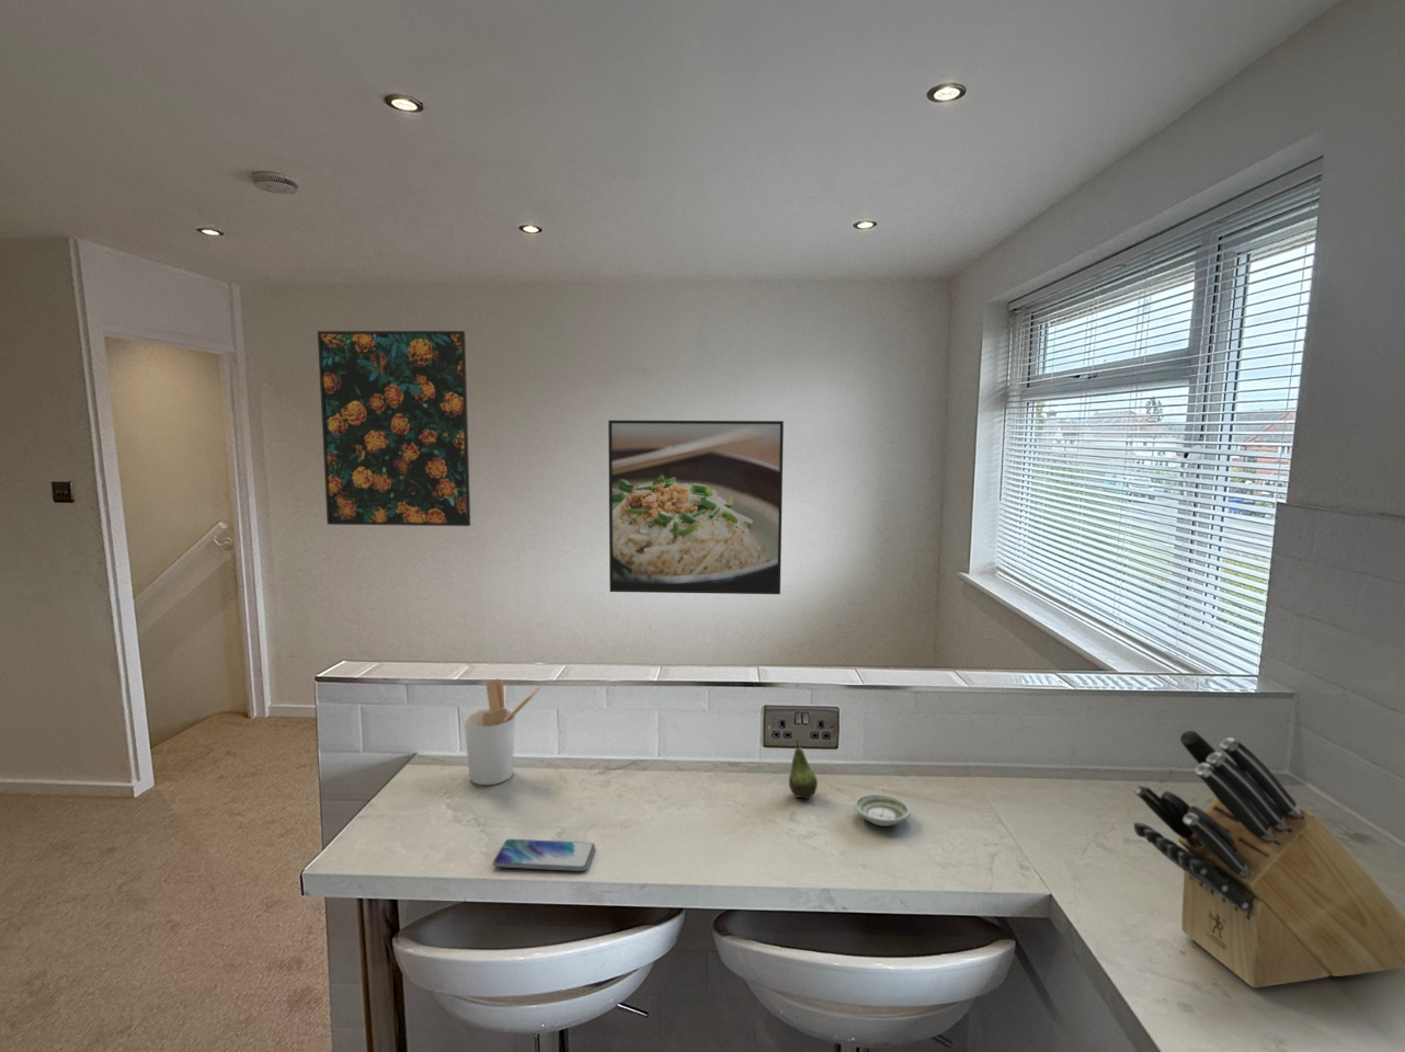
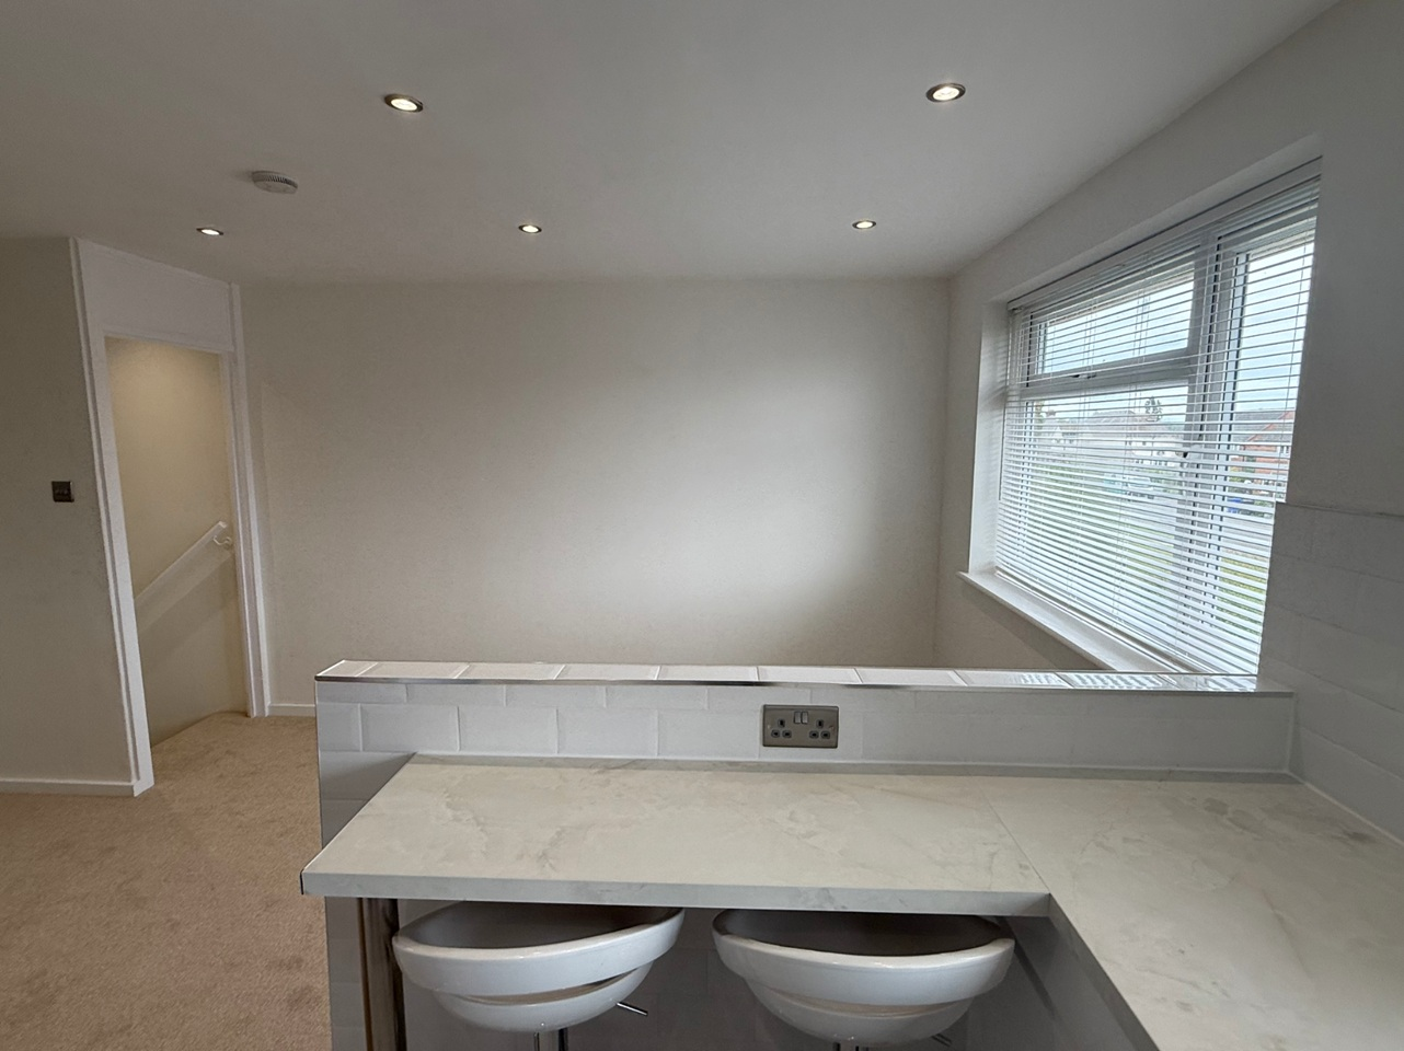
- utensil holder (503, 730)
- saucer (881, 812)
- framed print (695, 507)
- knife block (1278, 842)
- fruit (804, 765)
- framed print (395, 430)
- smartphone (545, 854)
